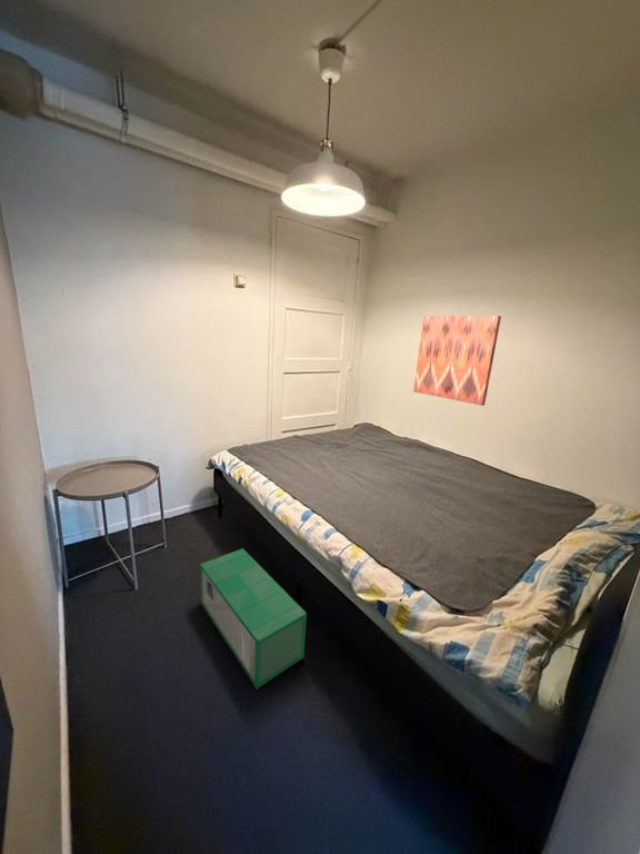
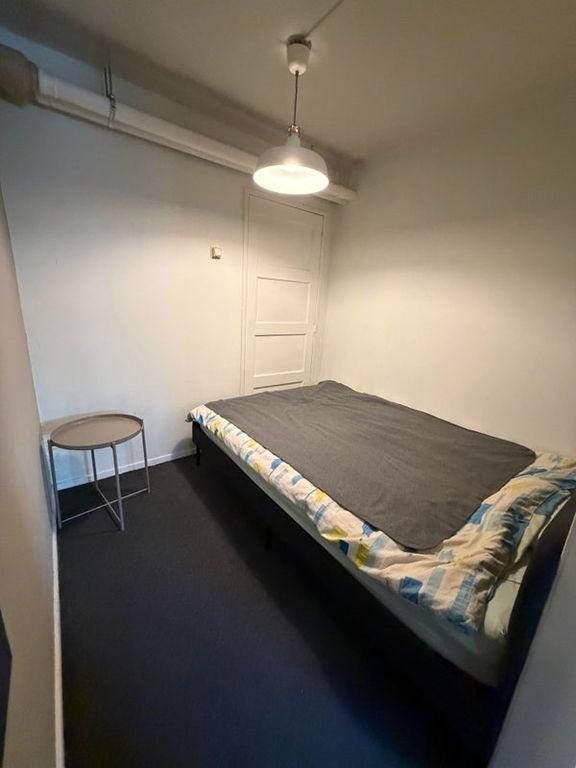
- wall art (452, 358)
- storage bin (248, 607)
